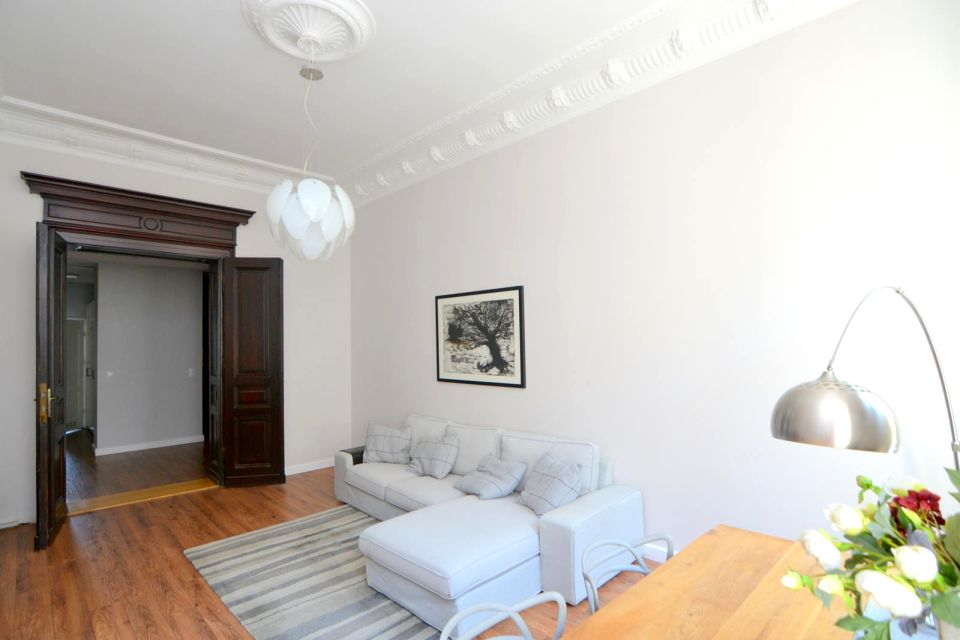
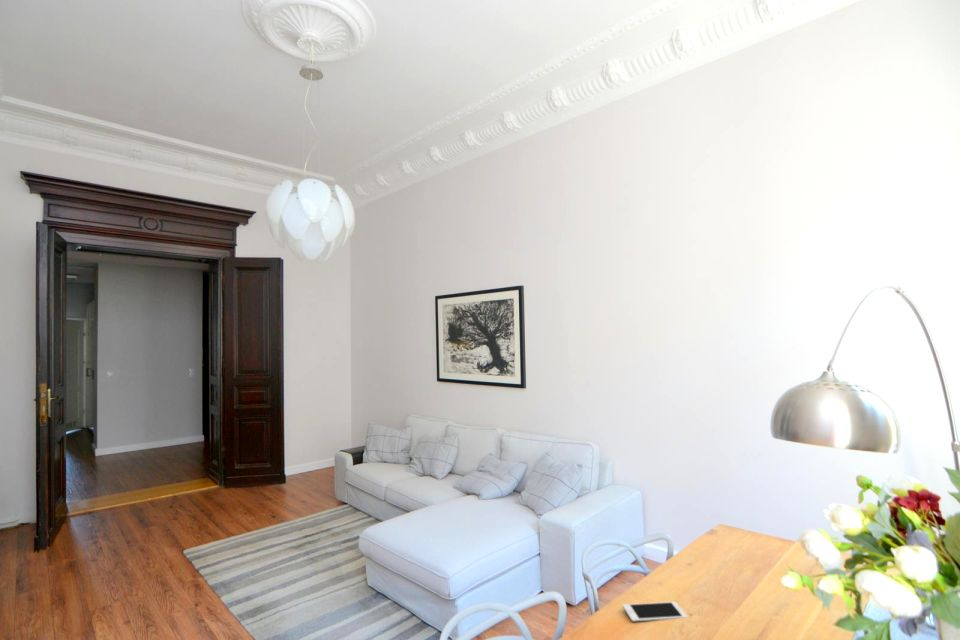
+ cell phone (654, 611)
